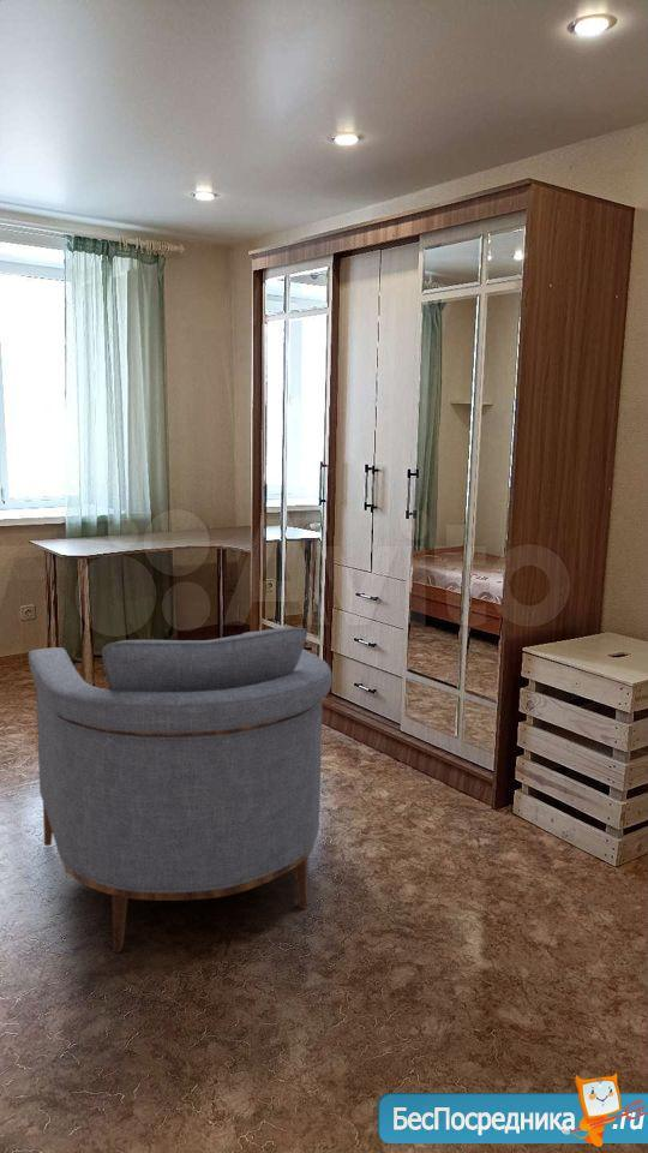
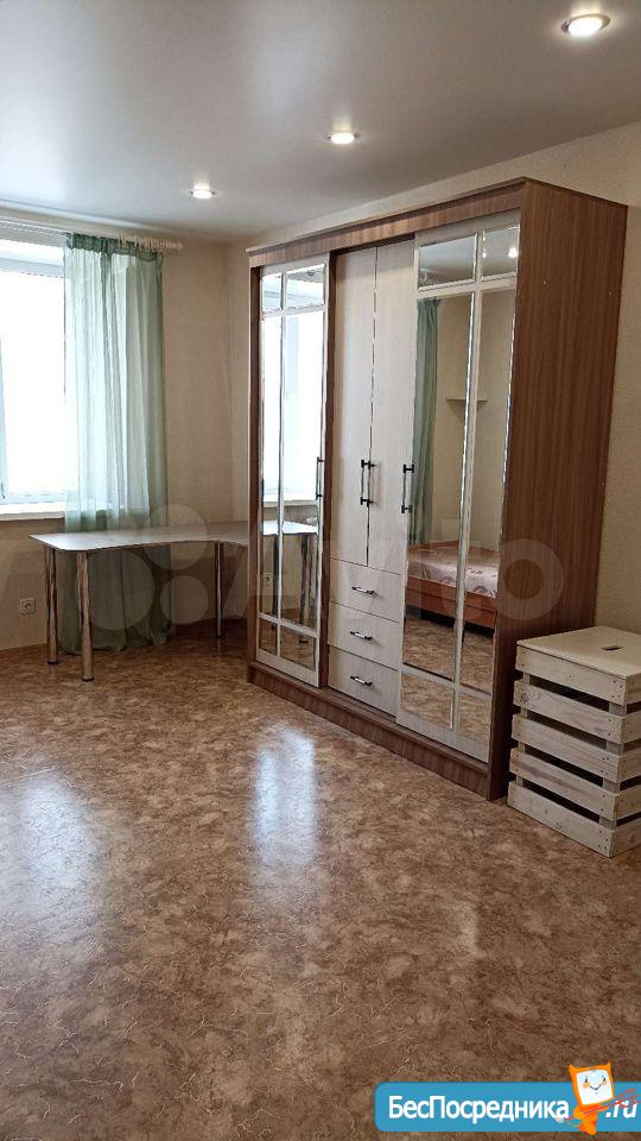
- armchair (187, 751)
